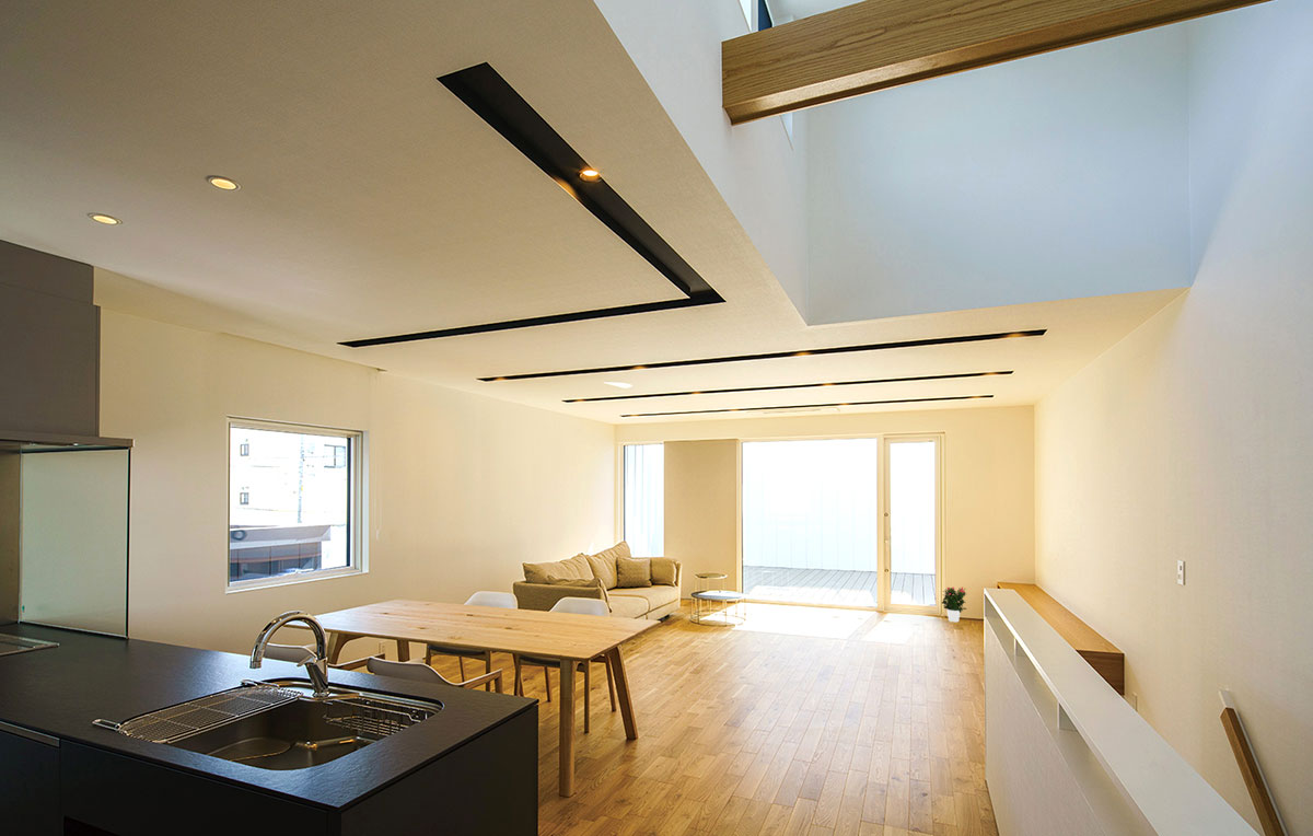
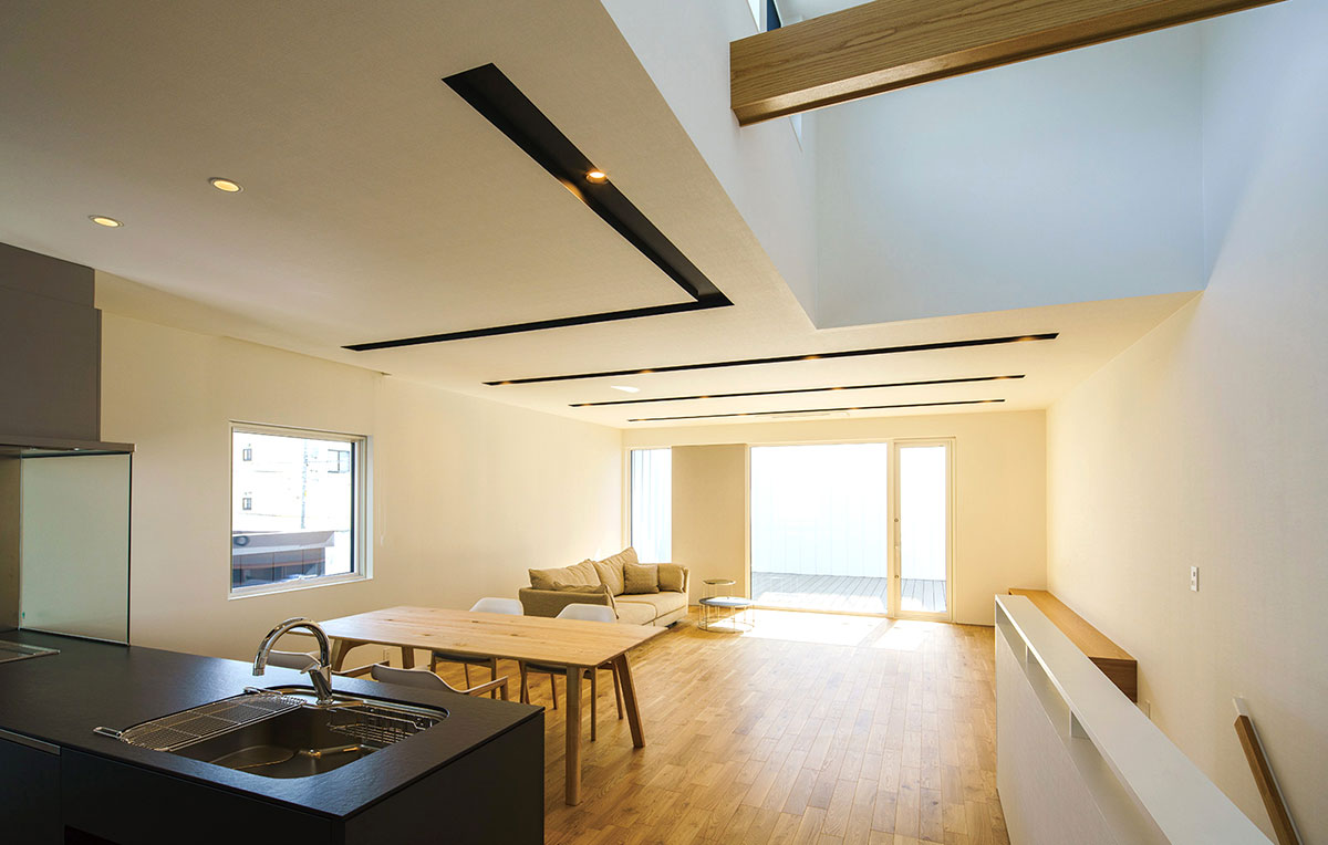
- potted flower (954, 603)
